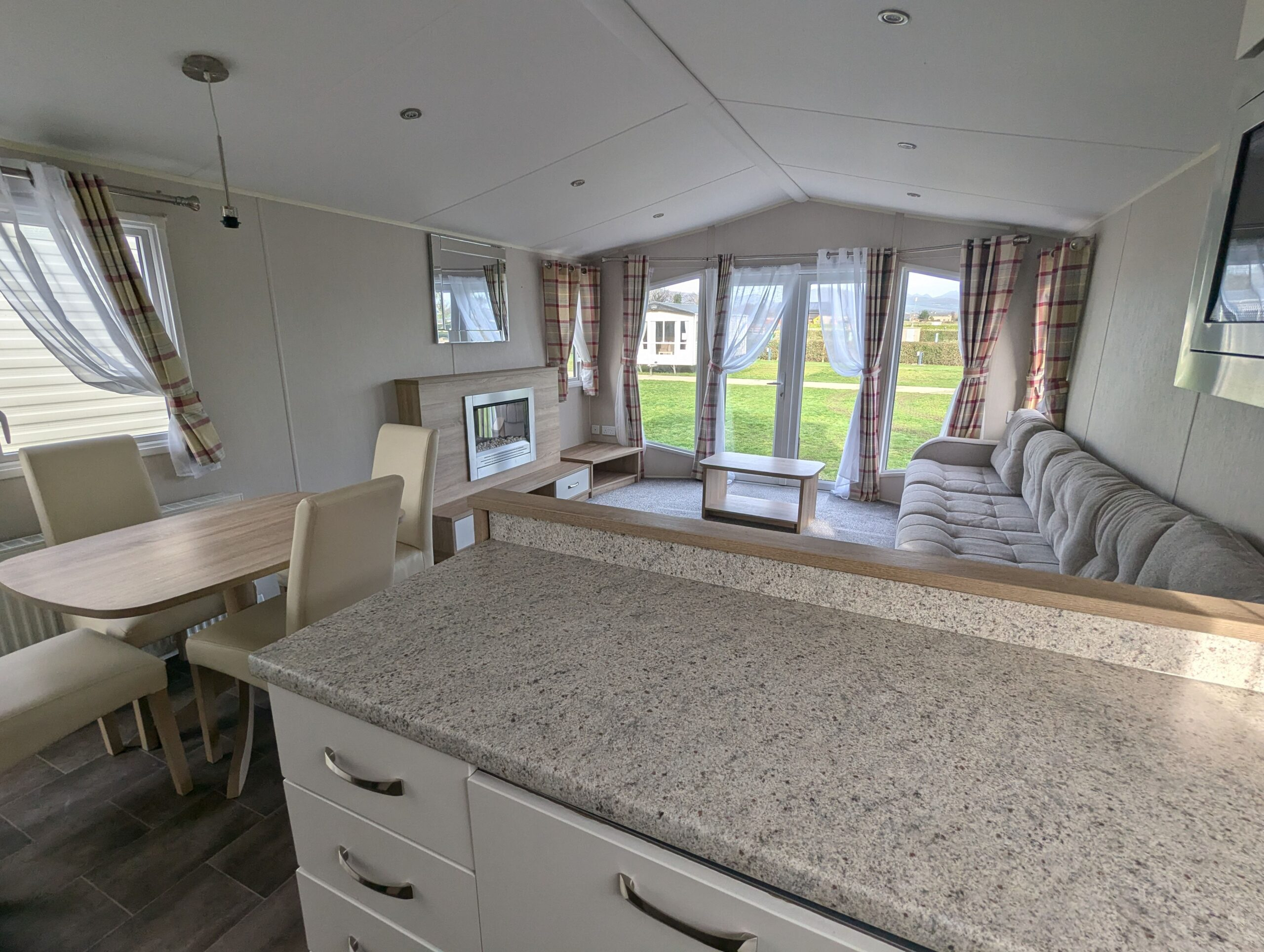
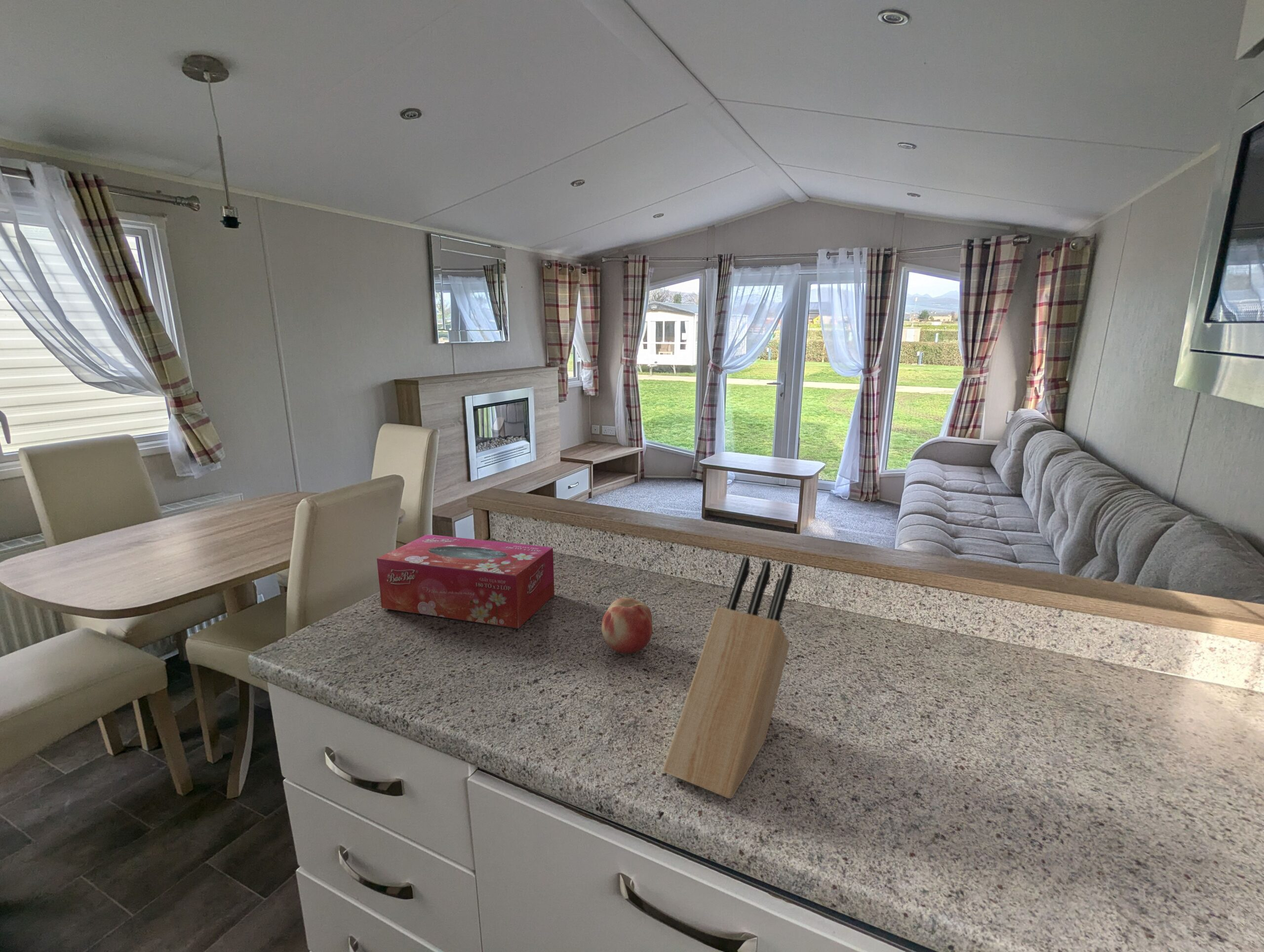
+ knife block (738, 659)
+ fruit (628, 625)
+ tissue box (469, 577)
